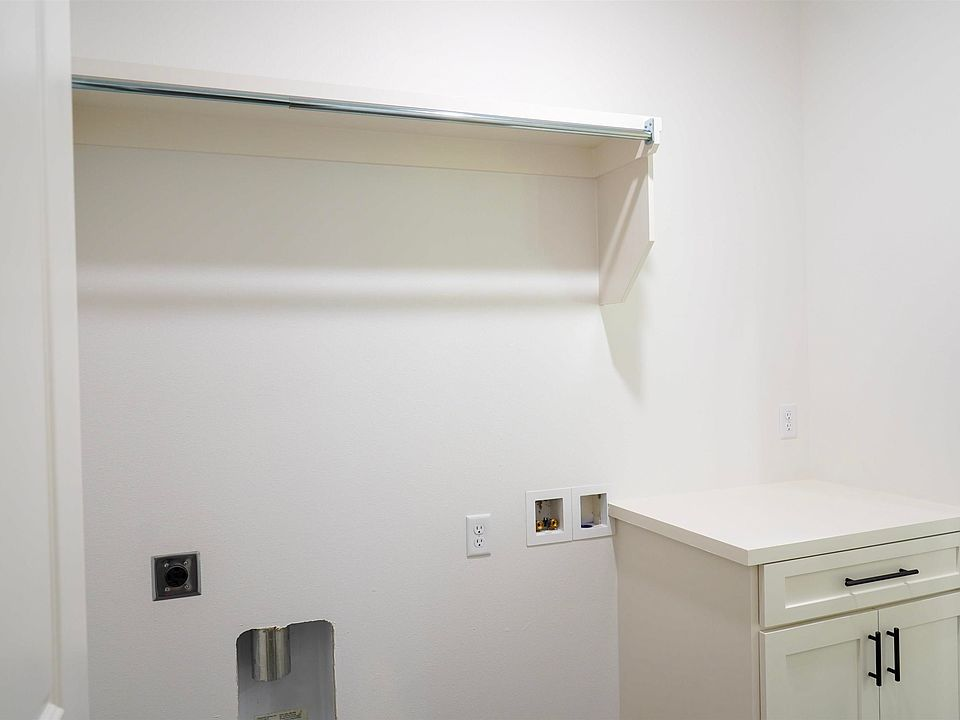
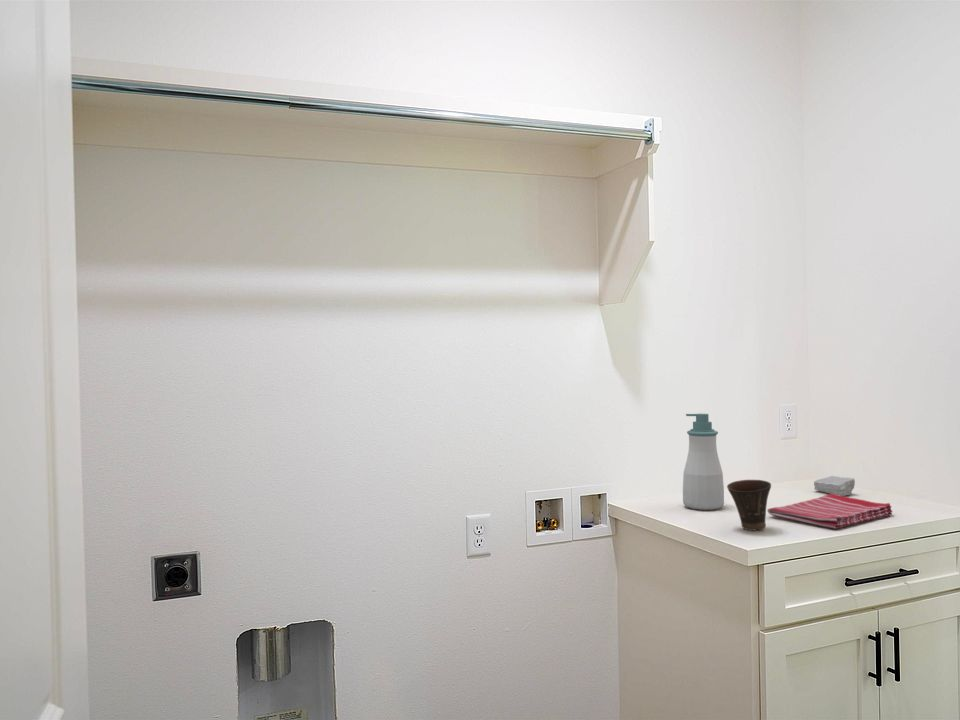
+ dish towel (830, 509)
+ cup (749, 505)
+ soap bar (834, 484)
+ soap bottle (702, 460)
